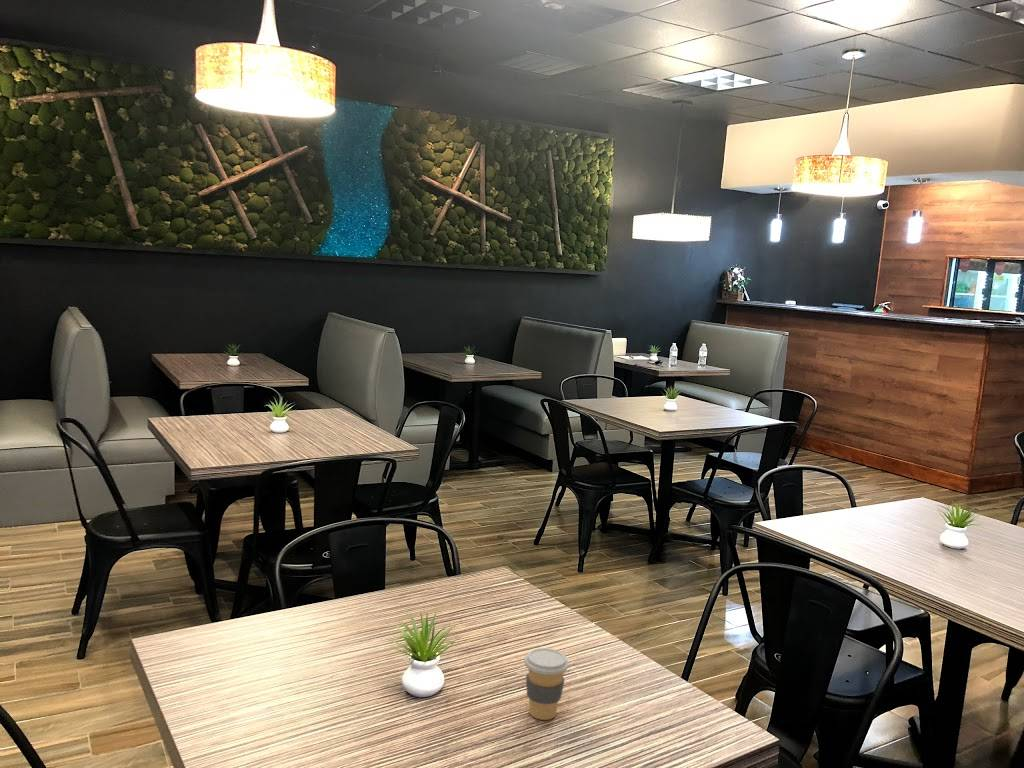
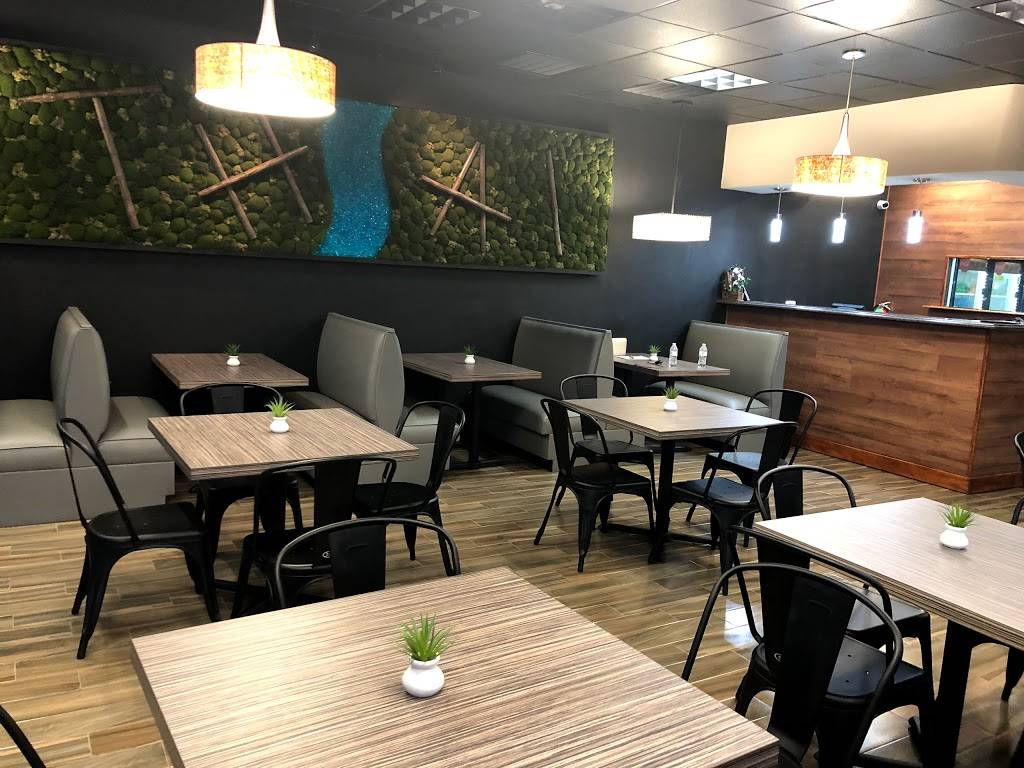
- coffee cup (544, 684)
